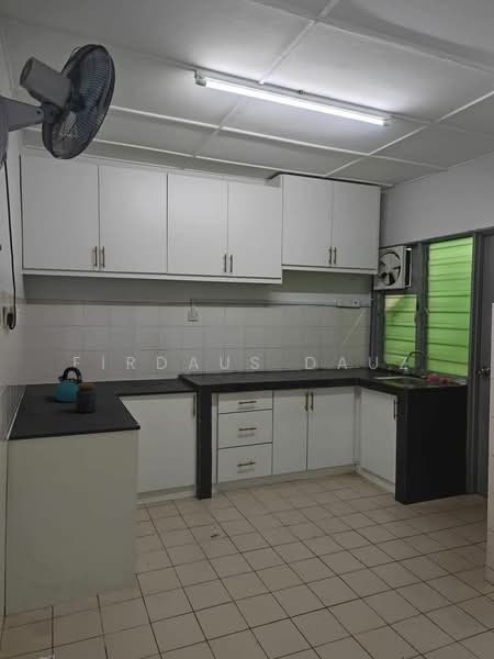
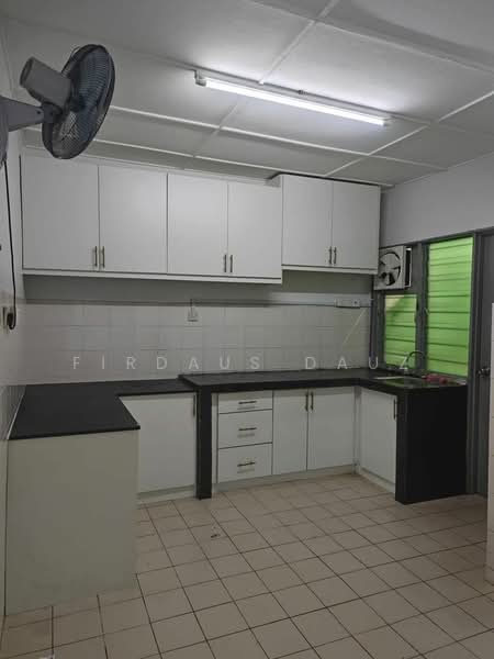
- kettle (70, 382)
- jar (86, 396)
